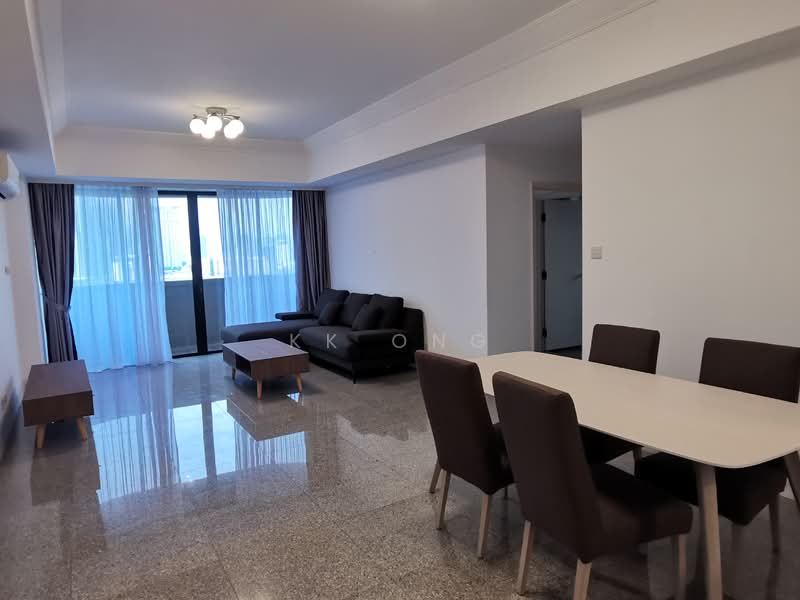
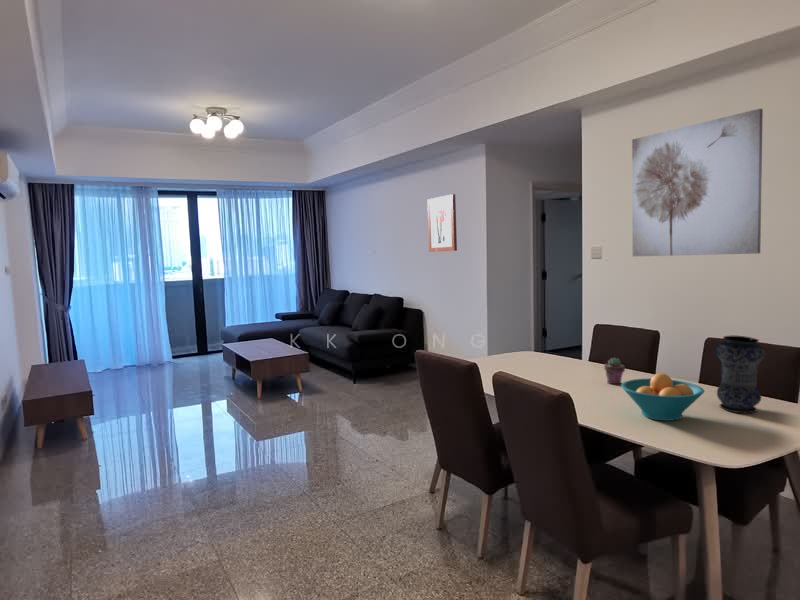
+ wall art (690, 191)
+ potted succulent (614, 370)
+ fruit bowl (661, 394)
+ wall art (441, 224)
+ vase (739, 373)
